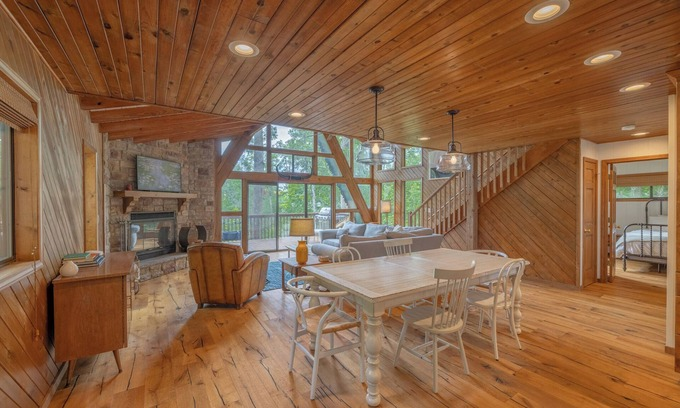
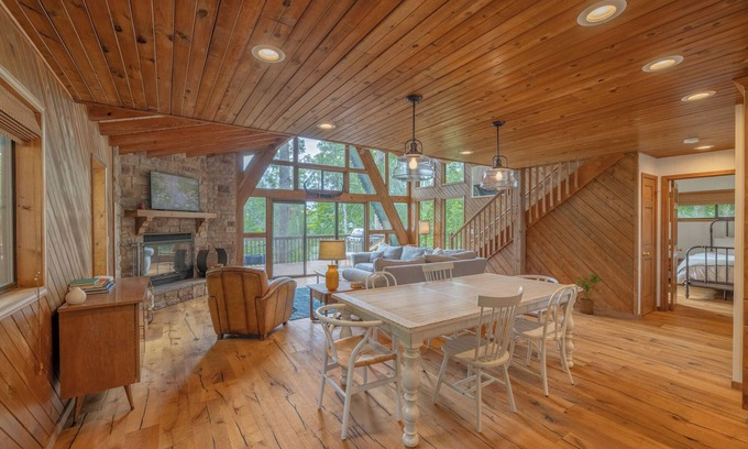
+ house plant (586, 293)
